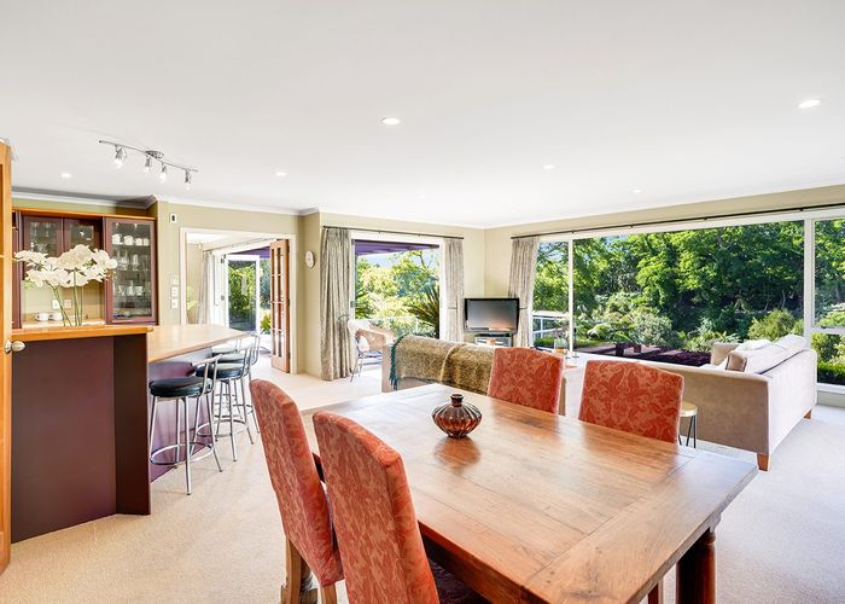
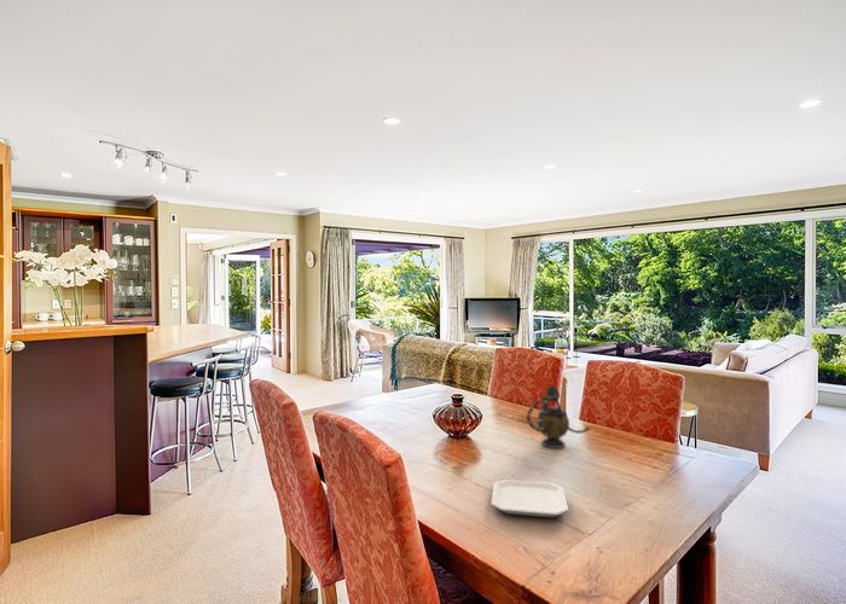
+ teapot (561, 413)
+ plate (528, 498)
